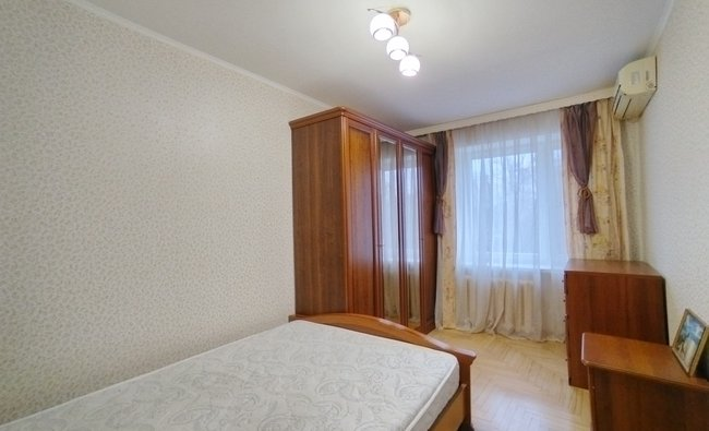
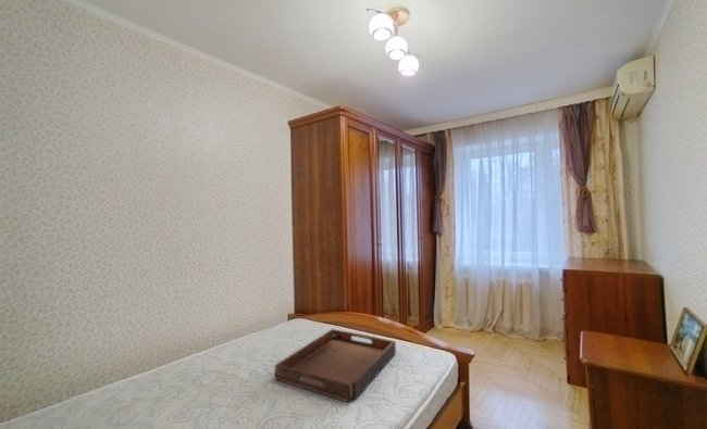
+ serving tray (339, 358)
